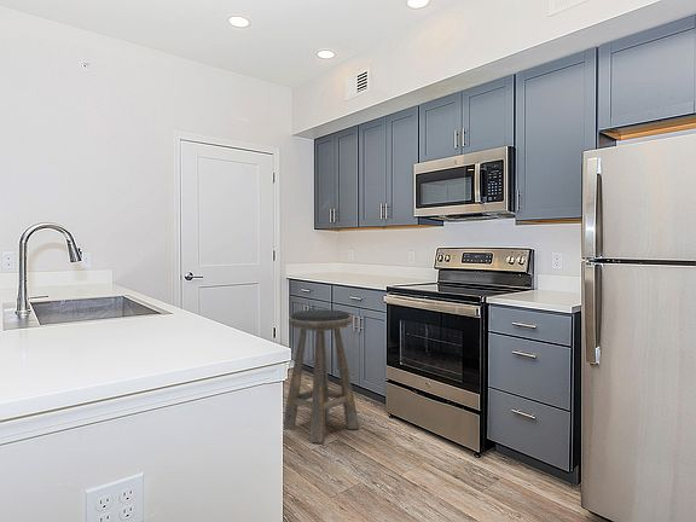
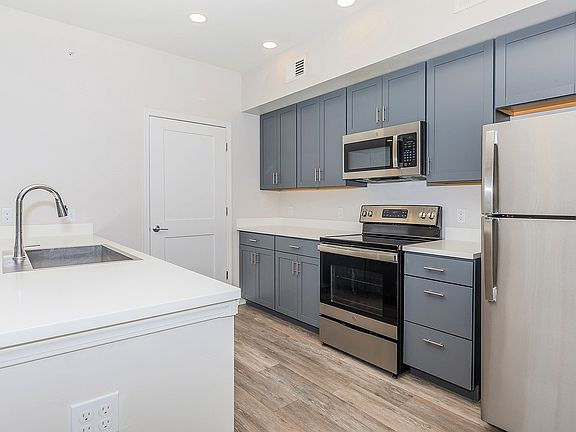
- stool (320, 370)
